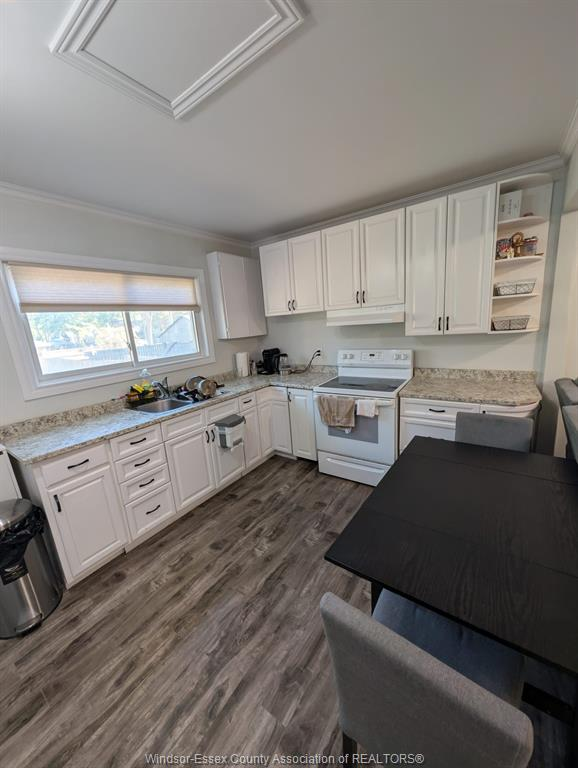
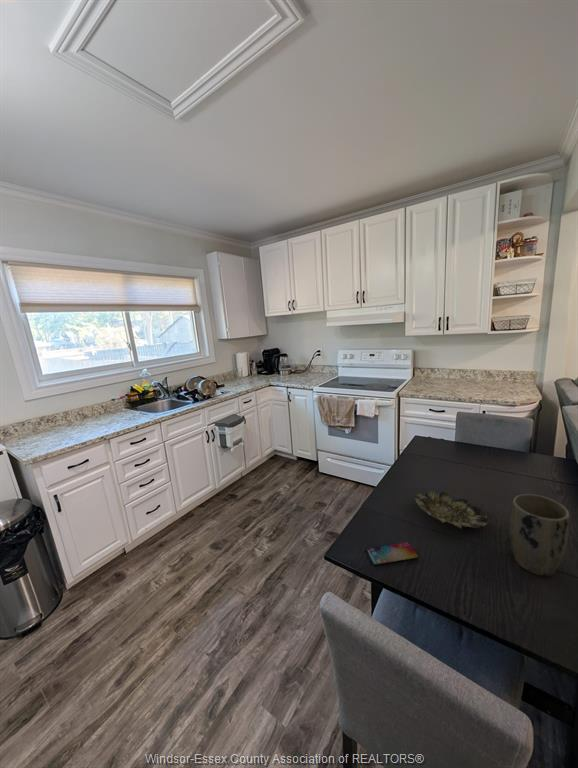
+ plant pot (537, 535)
+ bowl (449, 508)
+ smartphone (391, 553)
